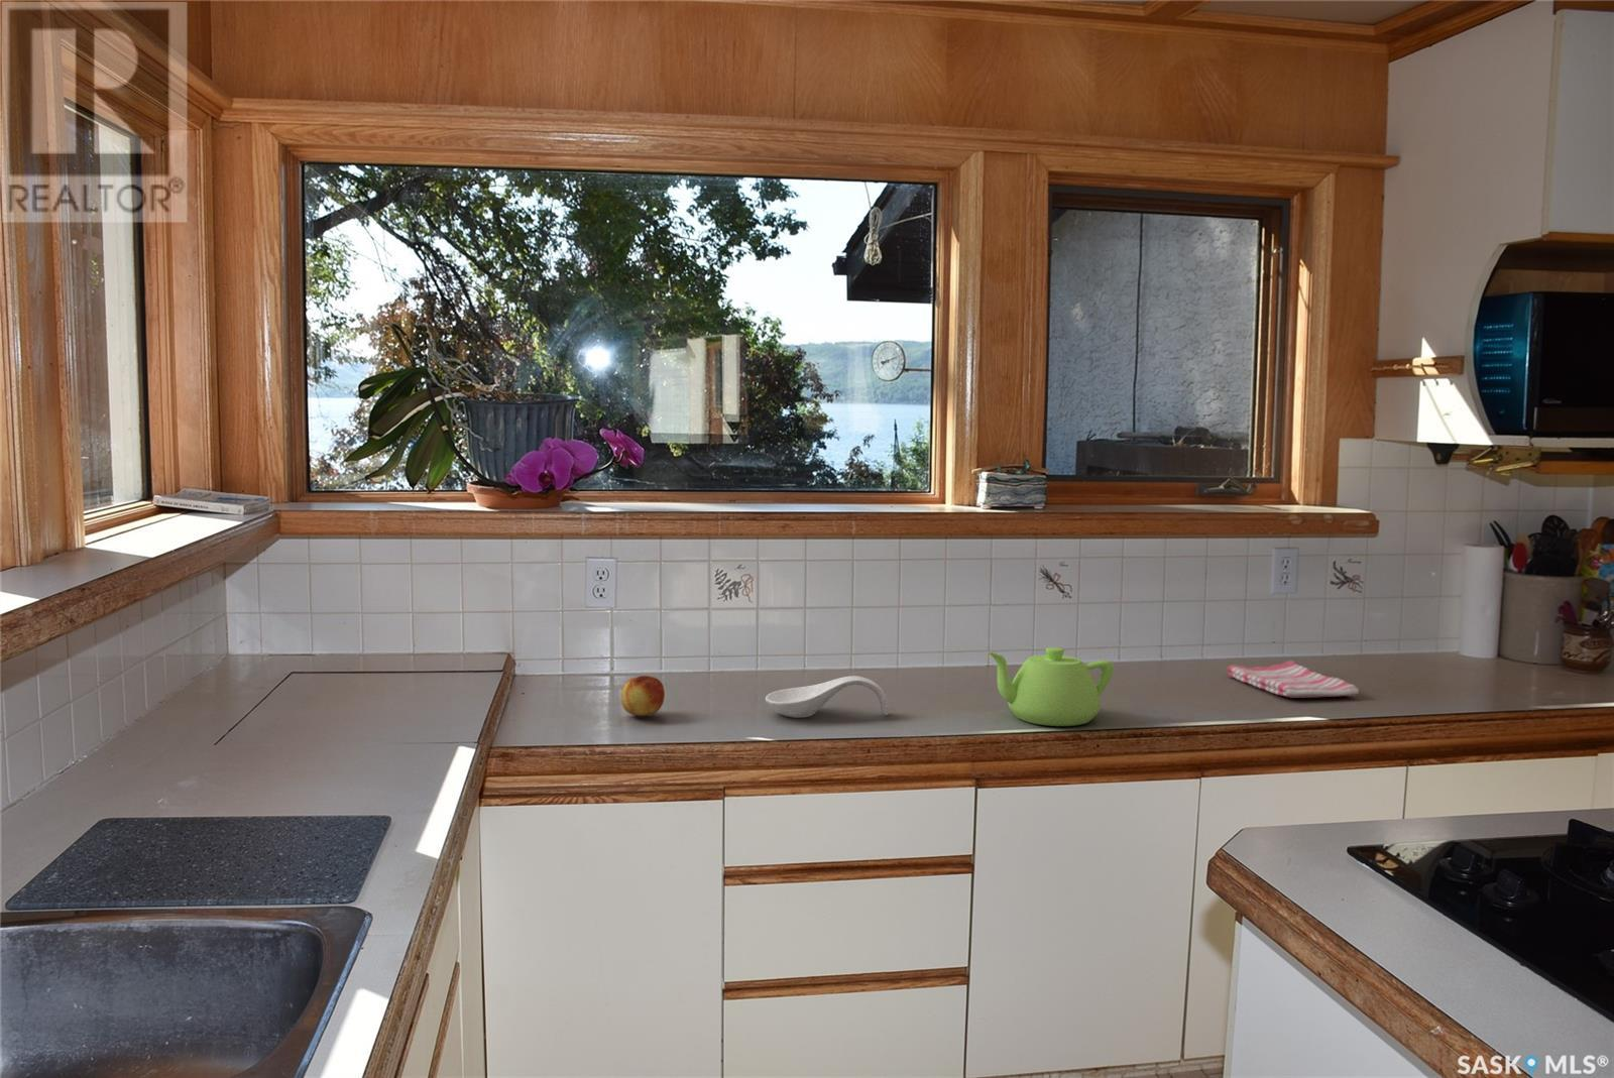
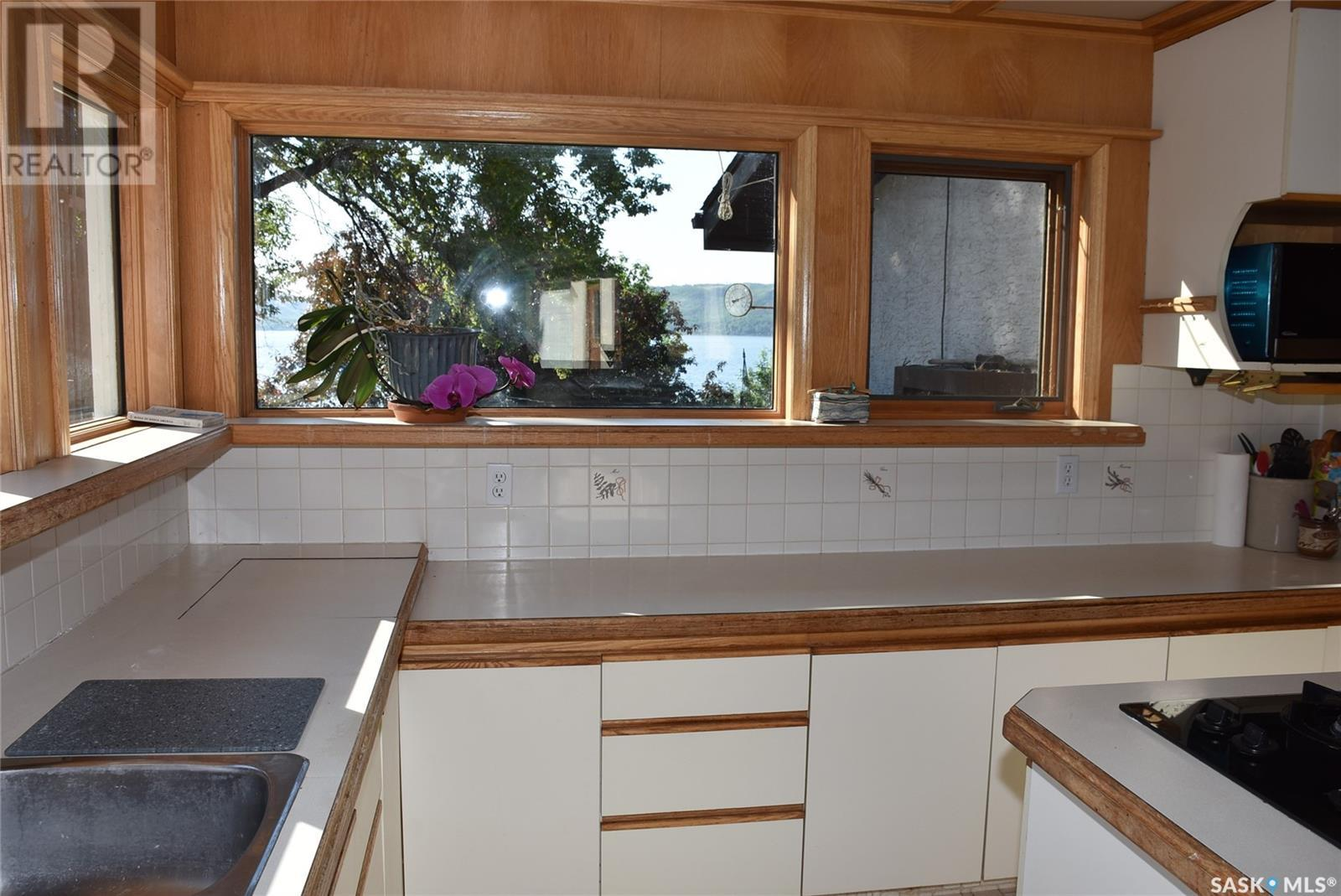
- fruit (643, 694)
- teapot (1050, 682)
- dish towel (1289, 679)
- spoon rest (826, 694)
